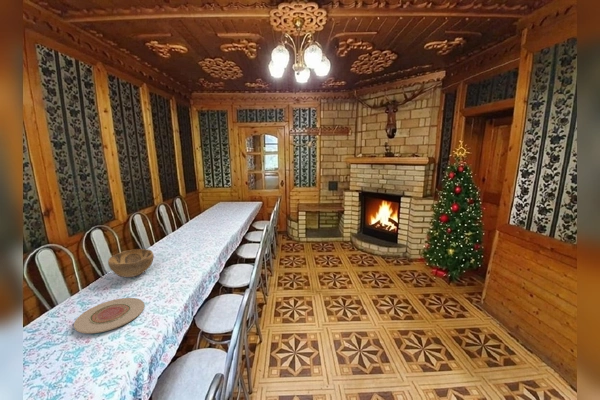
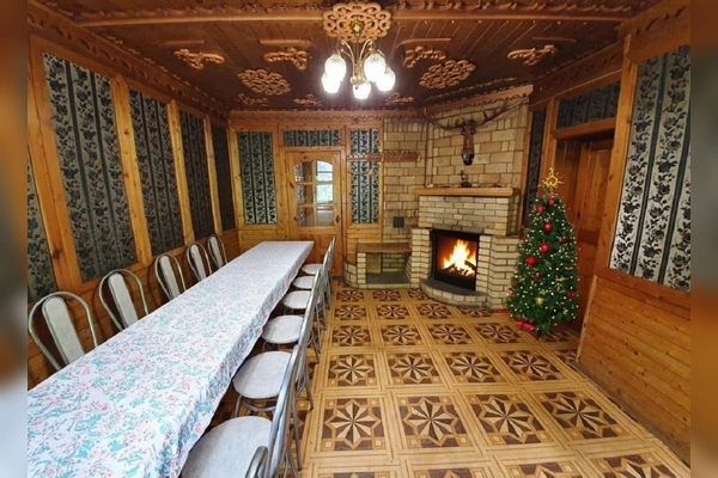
- plate (111, 313)
- decorative bowl (132, 264)
